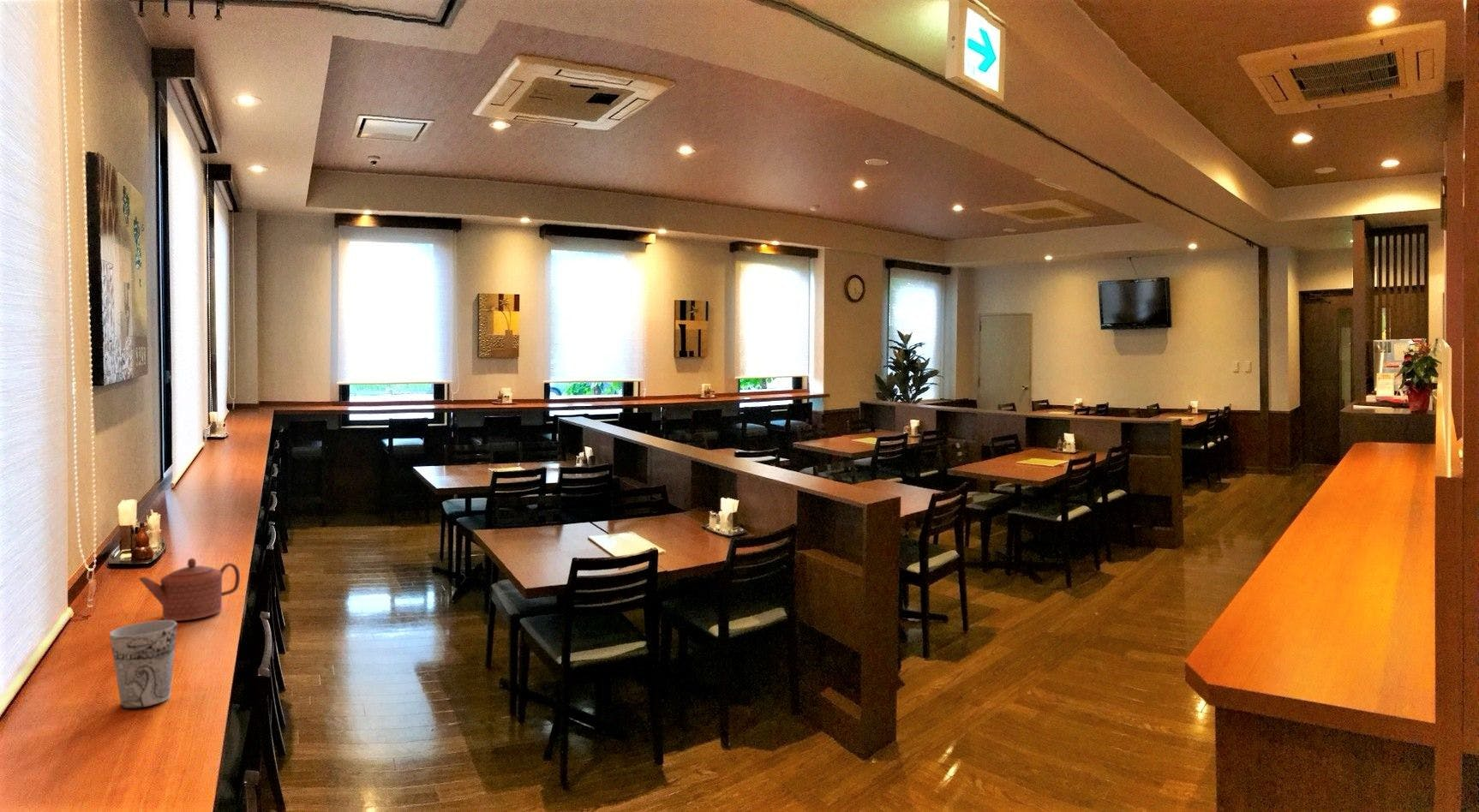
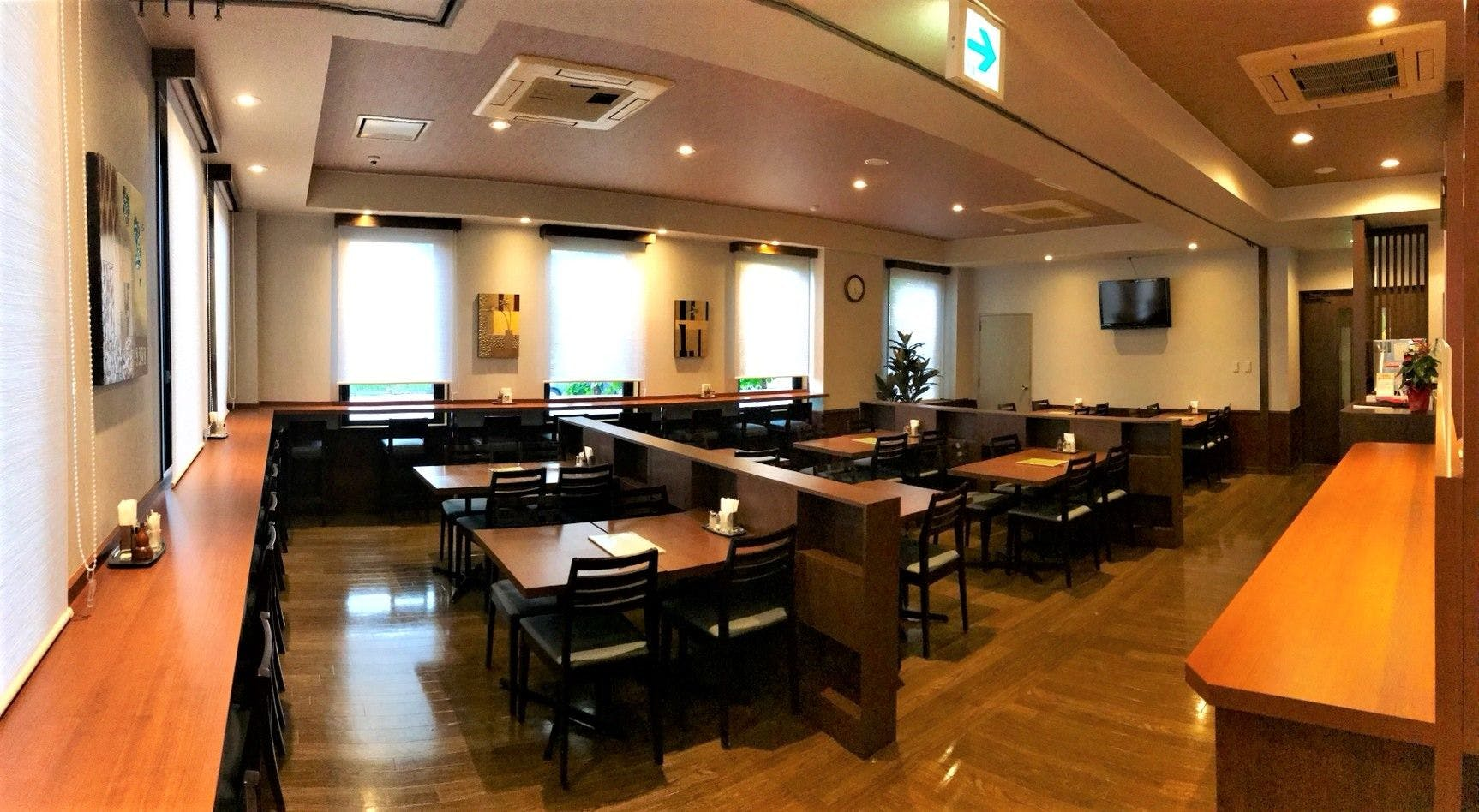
- teapot (191, 586)
- cup (145, 664)
